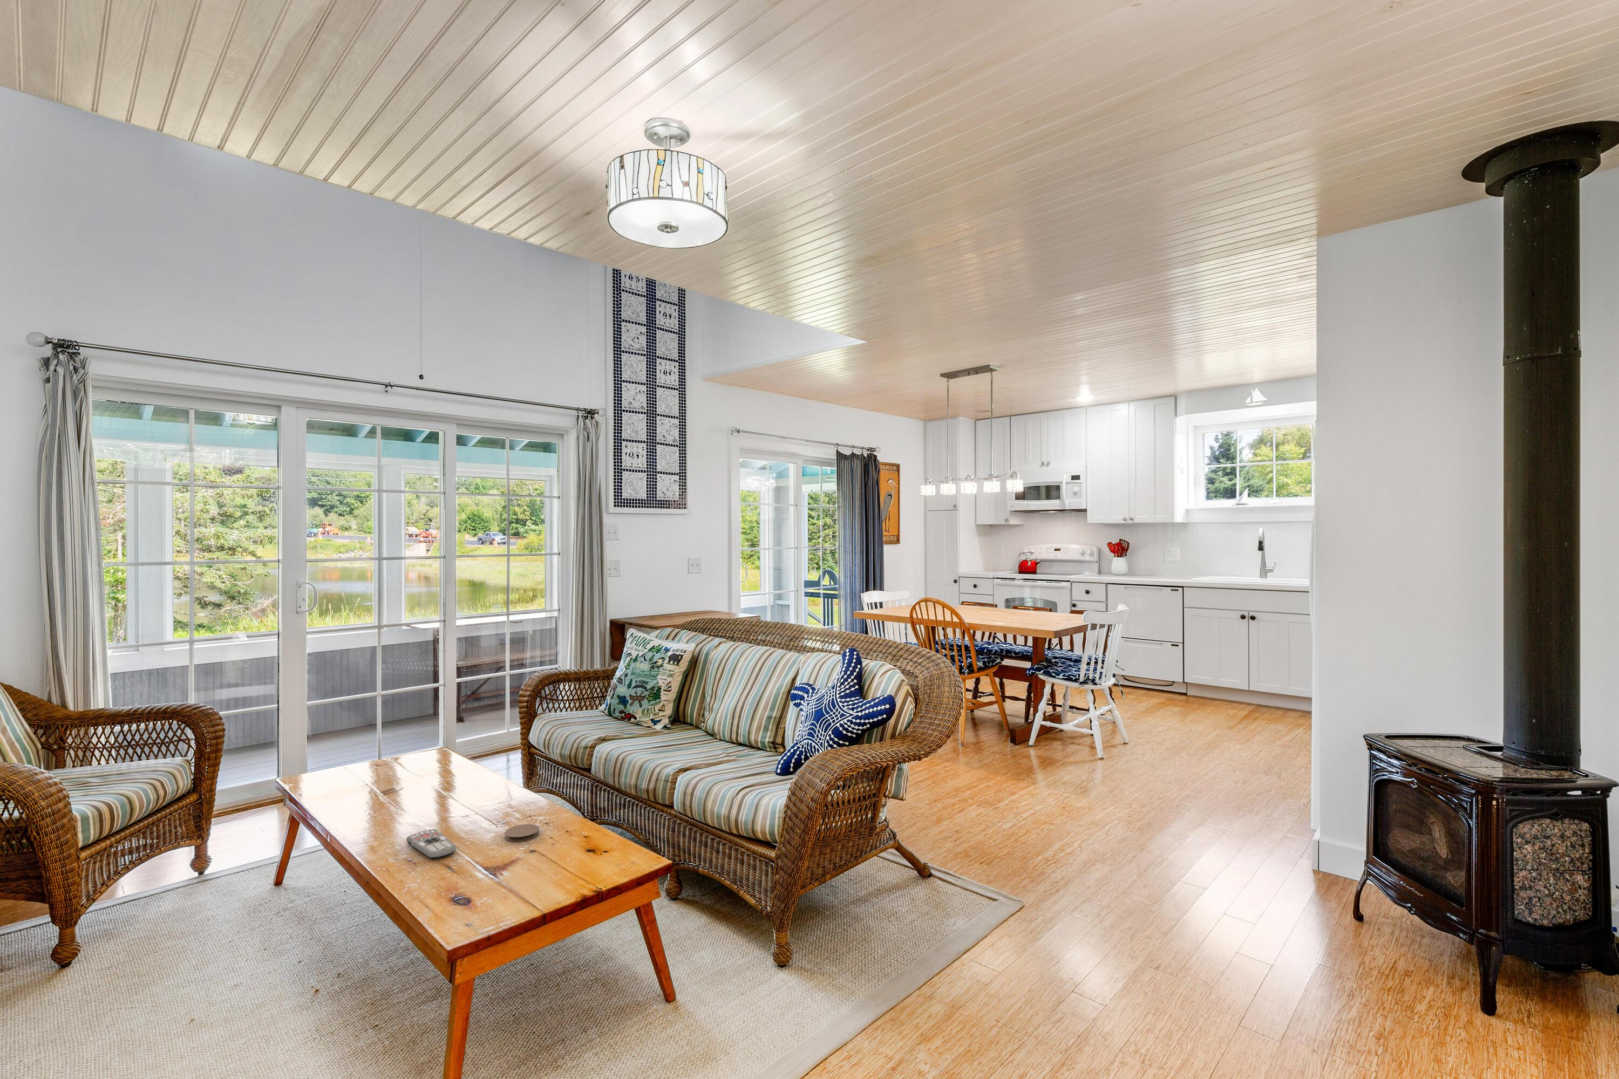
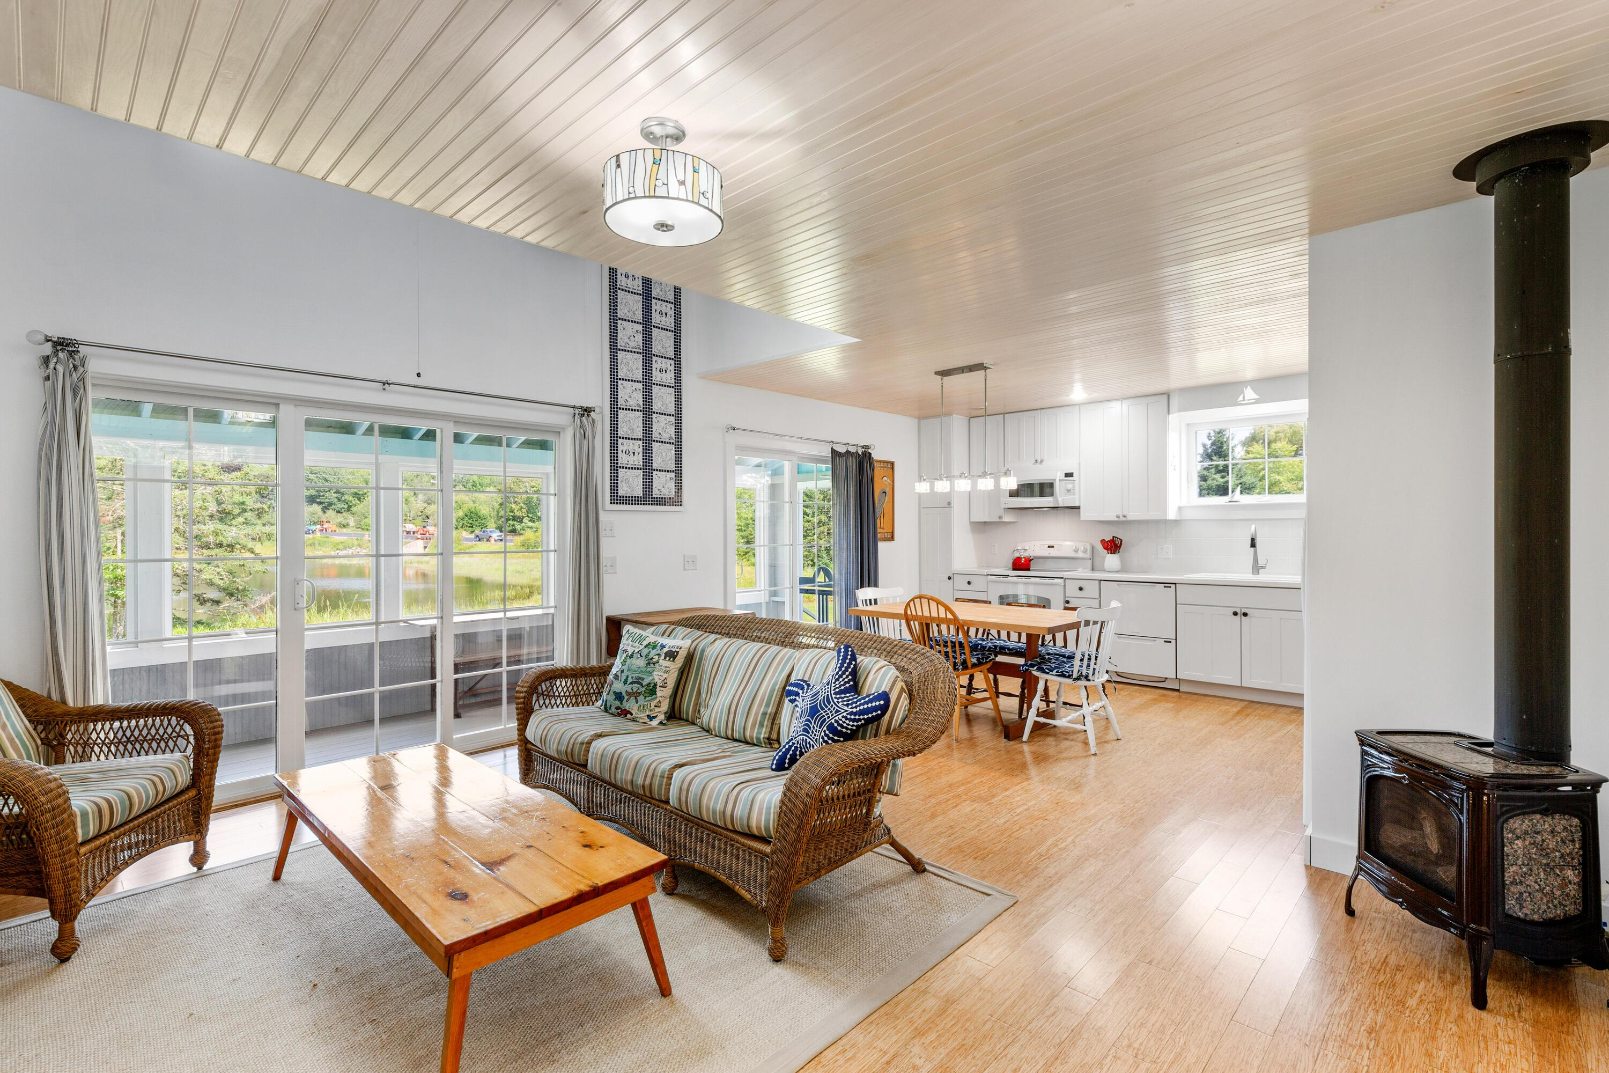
- coaster (522, 832)
- remote control (432, 844)
